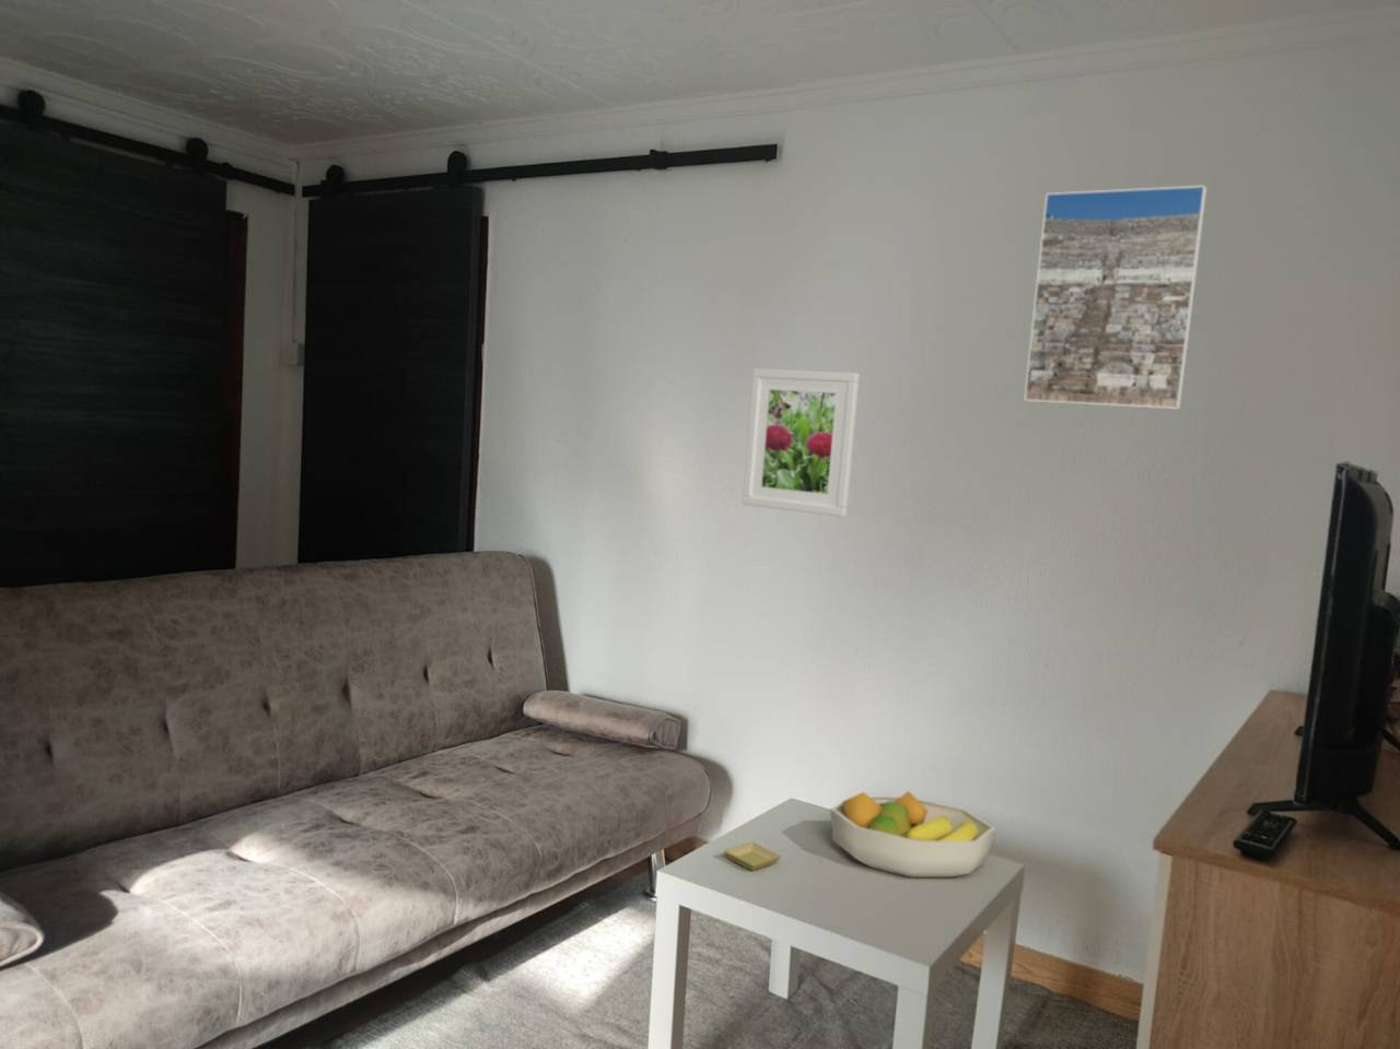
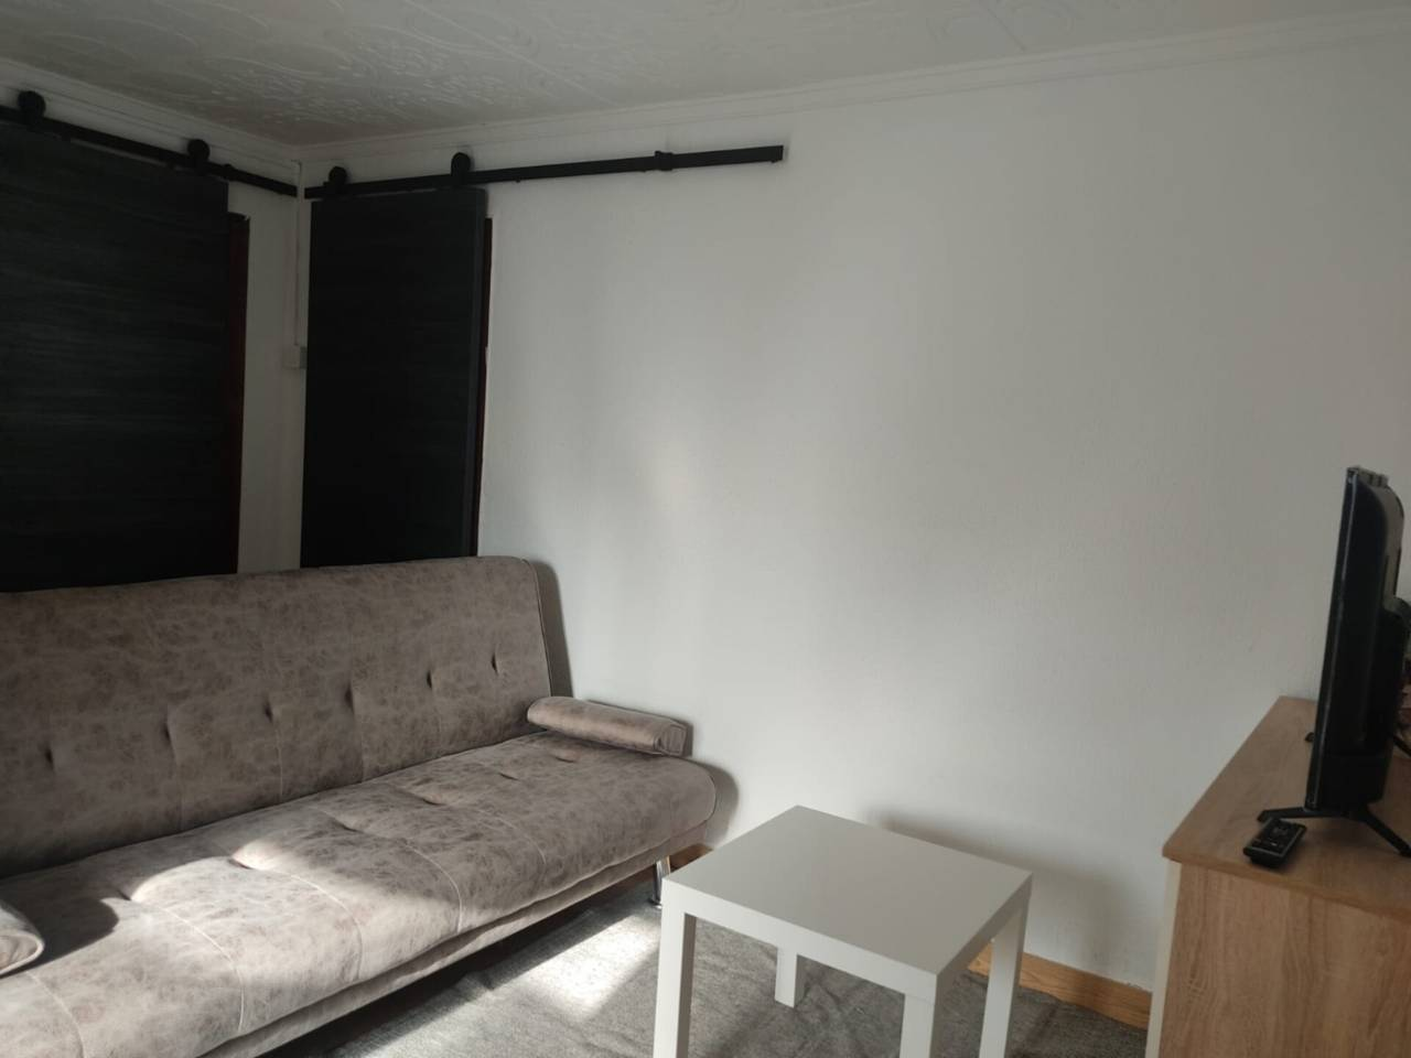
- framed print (1111, 299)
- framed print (798, 441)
- fruit bowl (911, 830)
- saucer (752, 857)
